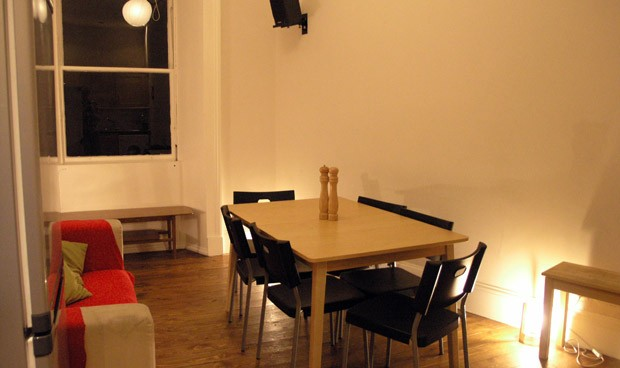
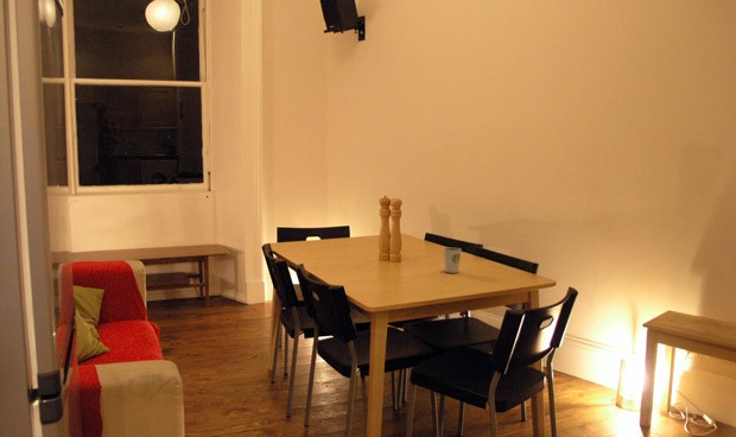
+ dixie cup (451, 260)
